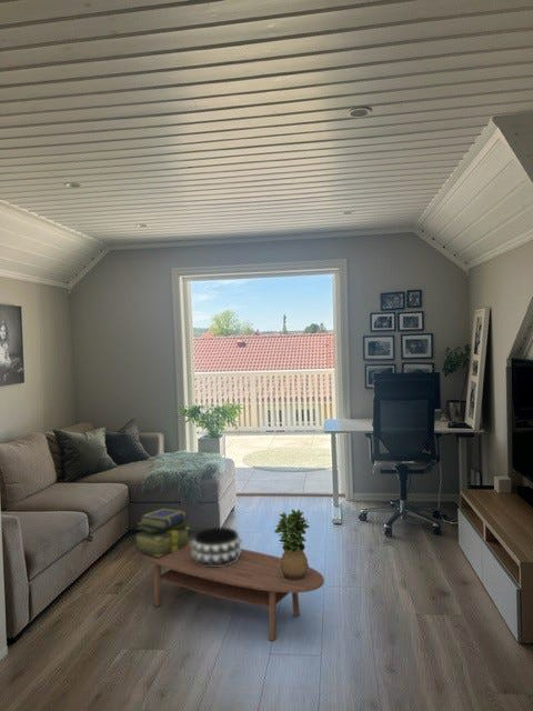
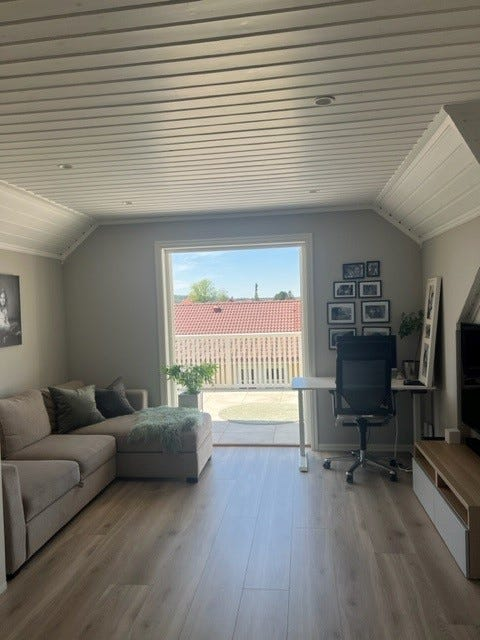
- decorative bowl (215, 545)
- stack of books (162, 529)
- coffee table (223, 585)
- potted plant (293, 541)
